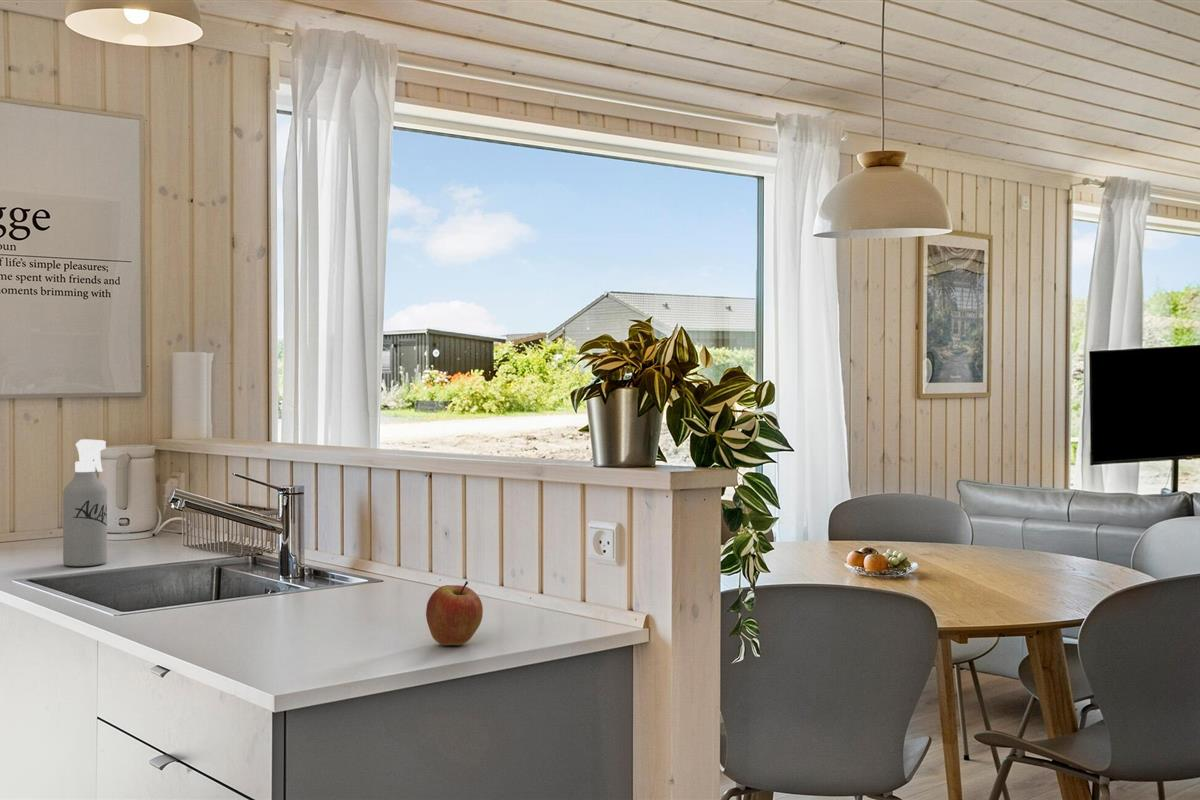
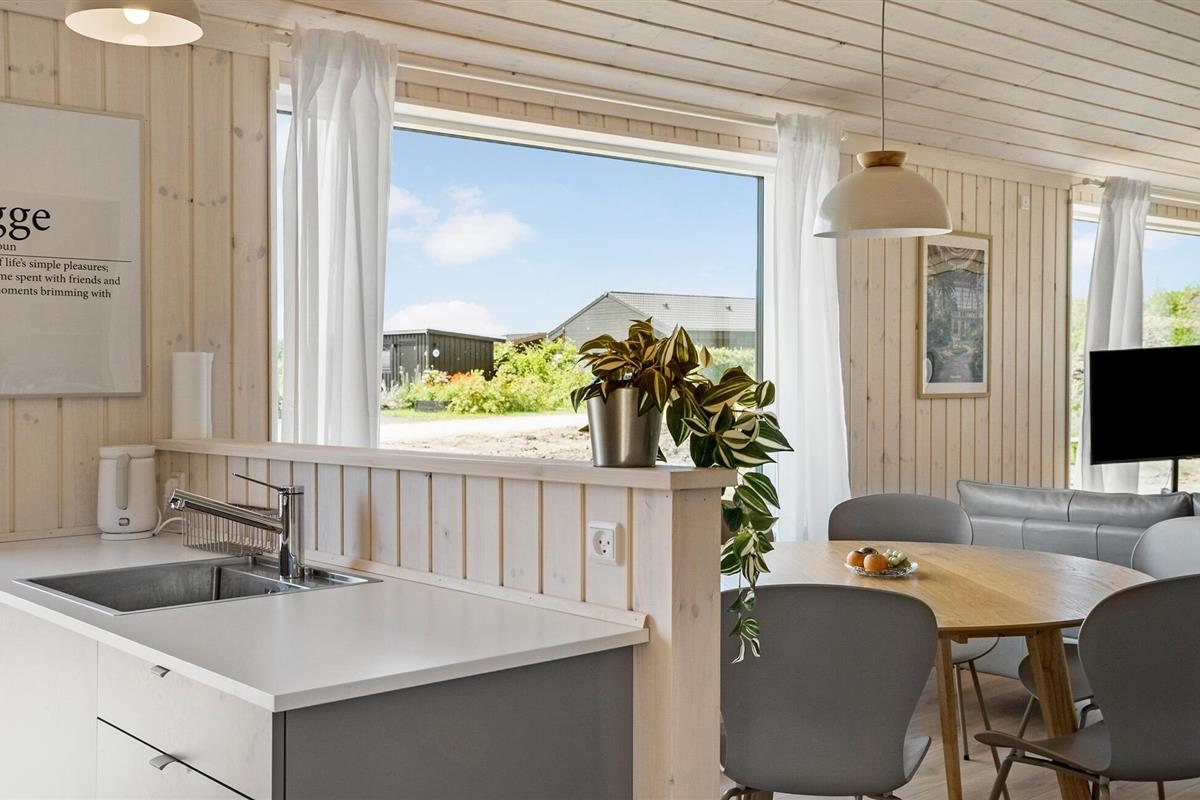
- spray bottle (88, 502)
- apple (454, 611)
